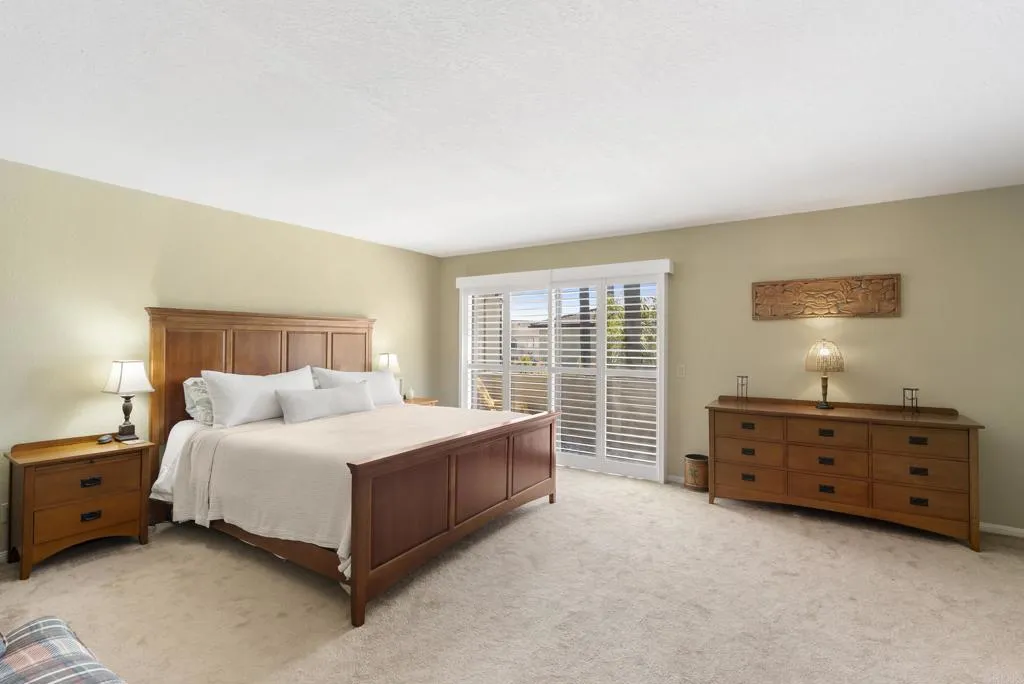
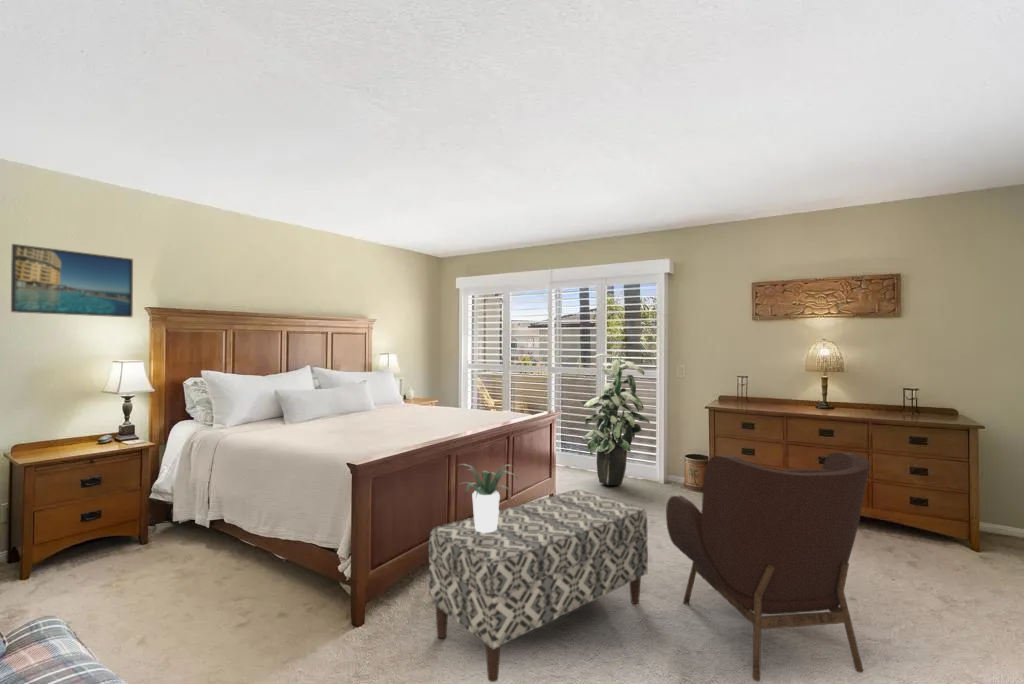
+ armchair (762, 539)
+ potted plant (484, 496)
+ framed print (76, 283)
+ bench (544, 568)
+ indoor plant (611, 418)
